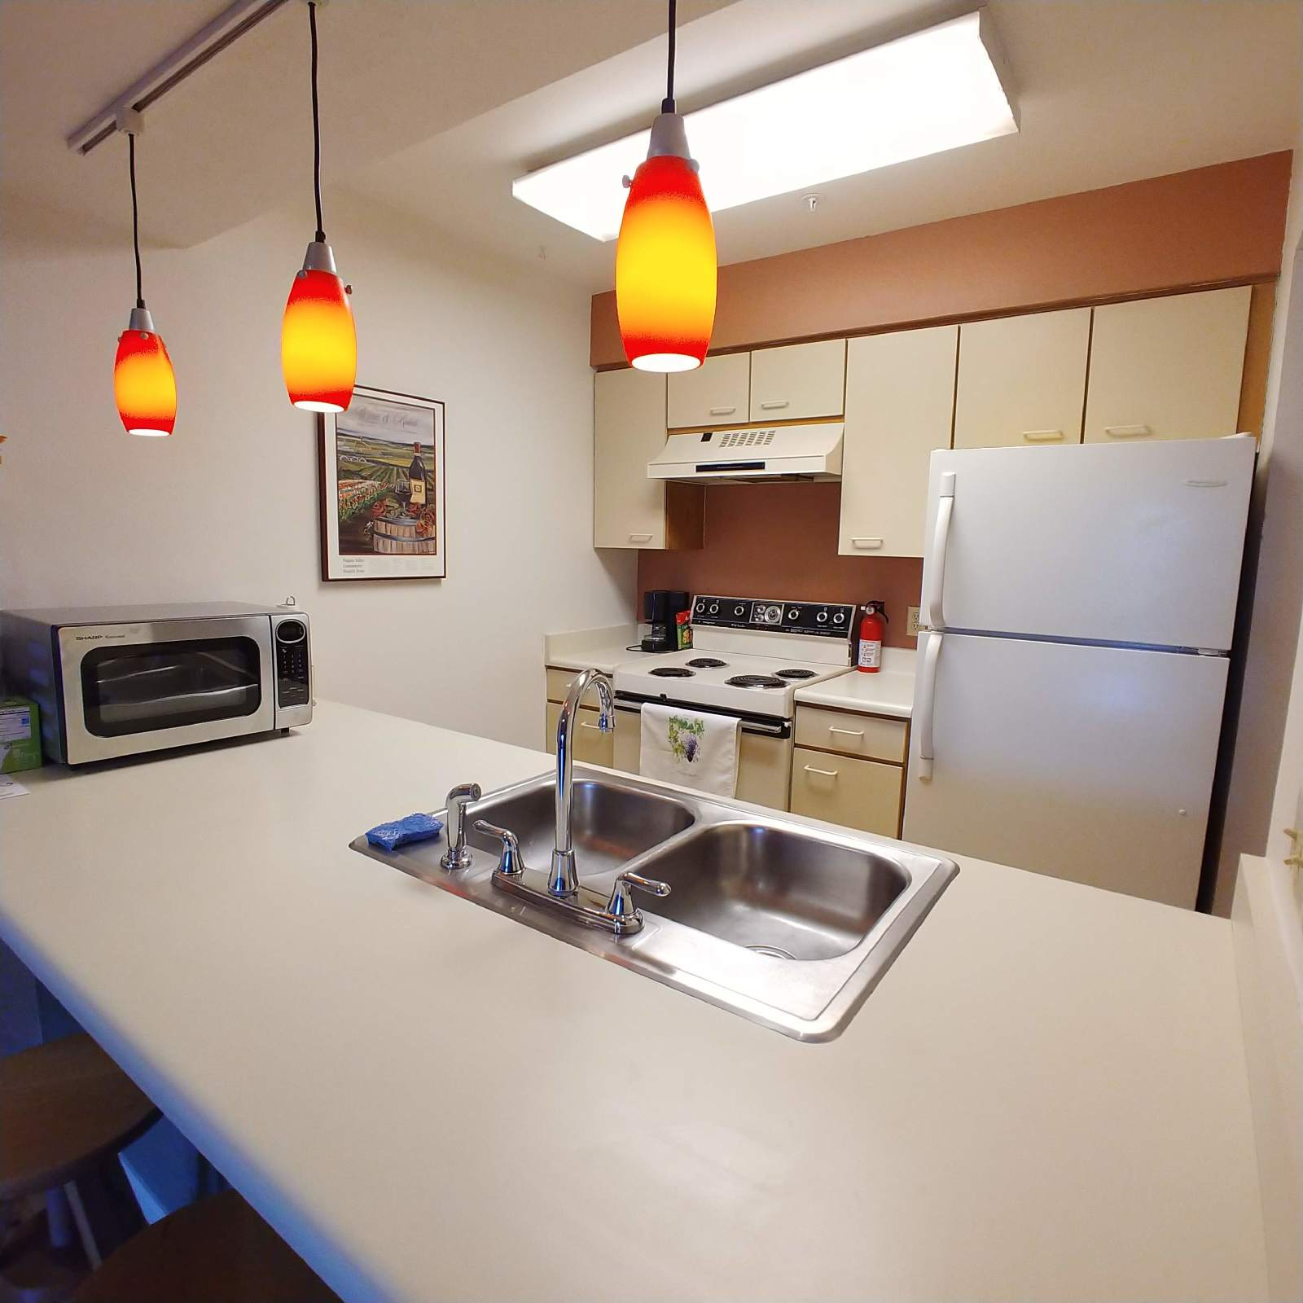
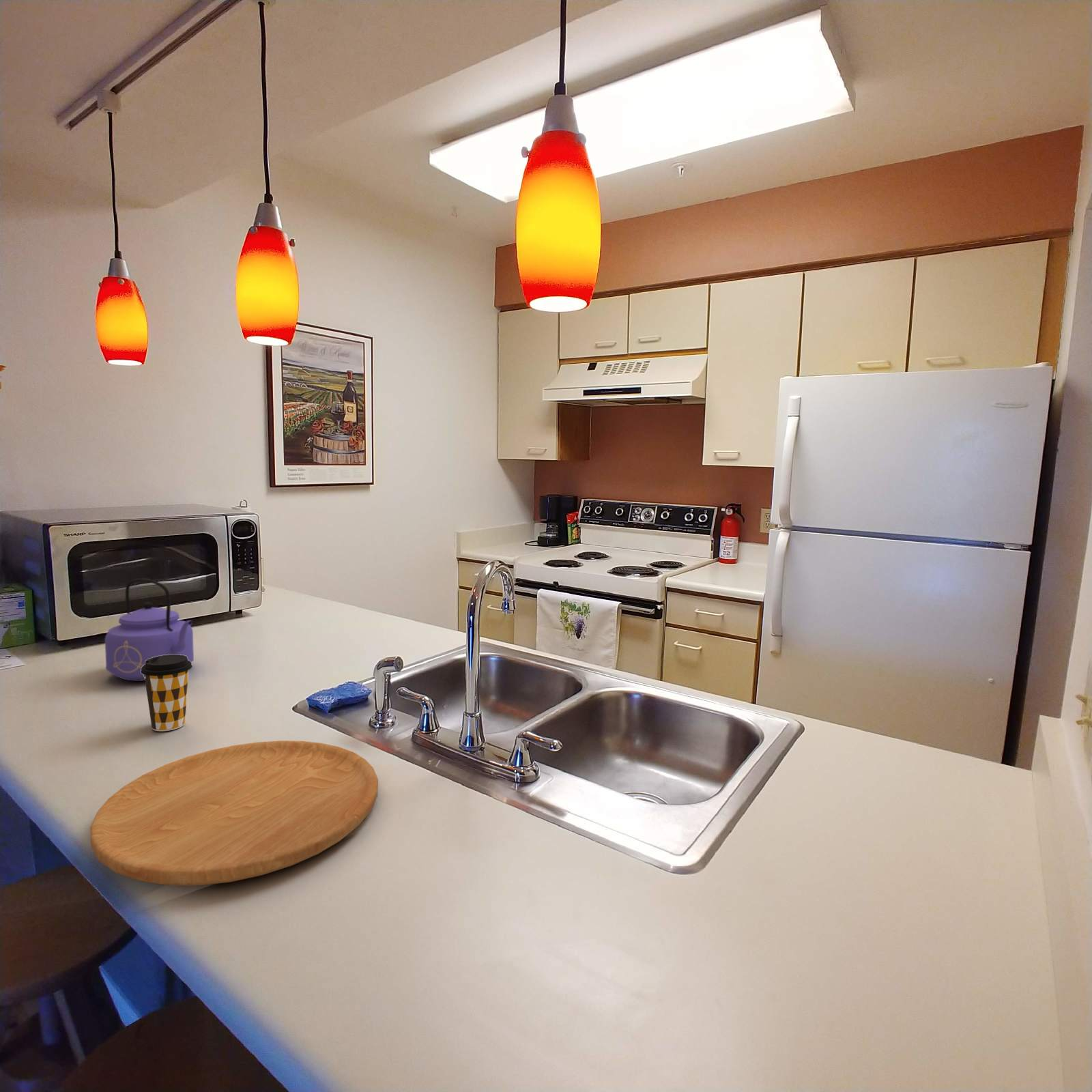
+ cutting board (246, 801)
+ coffee cup (167, 693)
+ kettle (156, 627)
